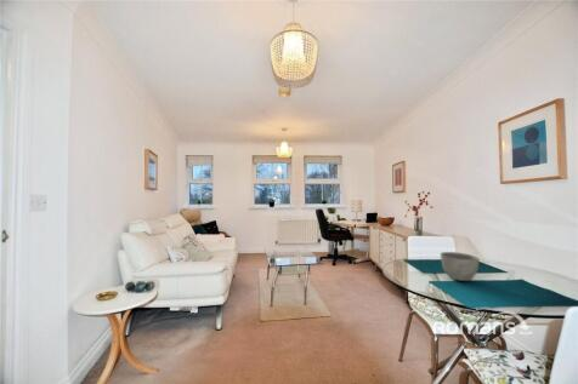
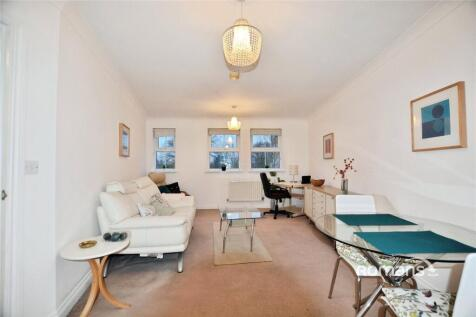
- bowl (459, 266)
